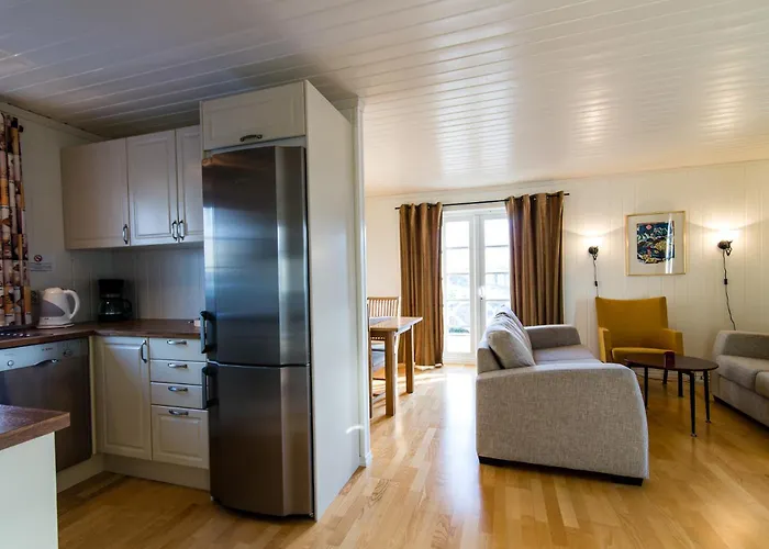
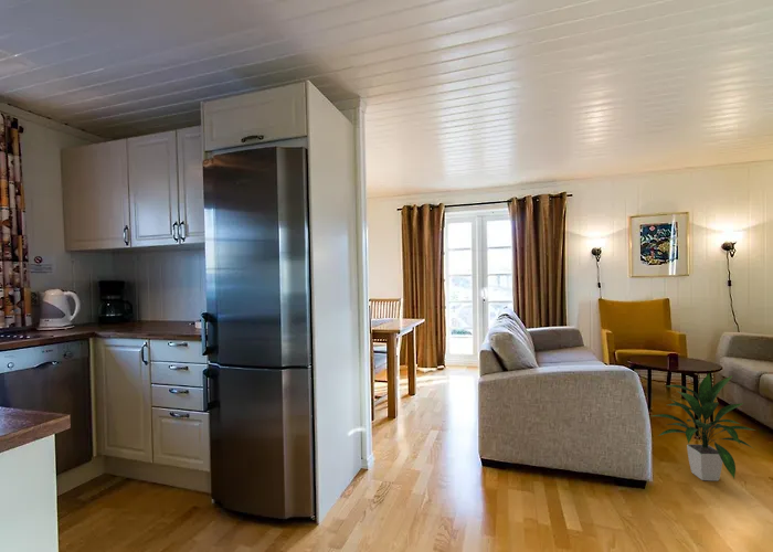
+ indoor plant (703, 426)
